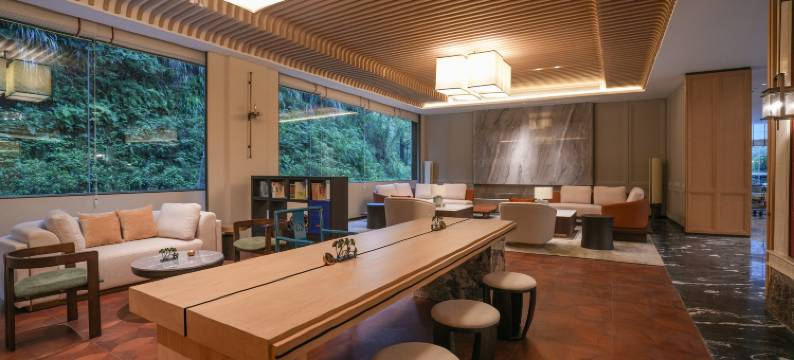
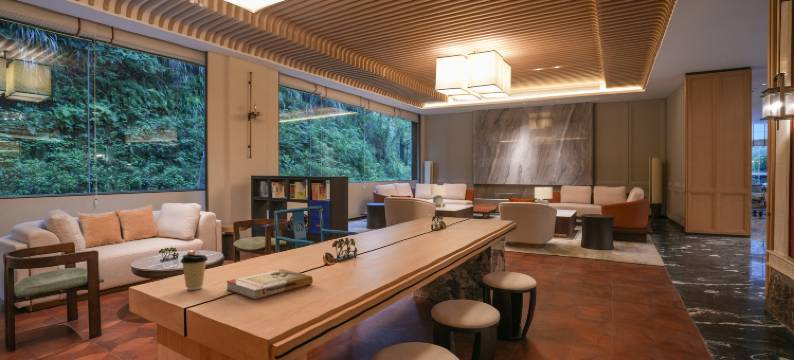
+ coffee cup (194, 271)
+ book (270, 282)
